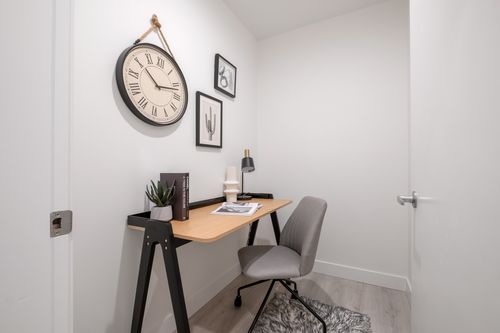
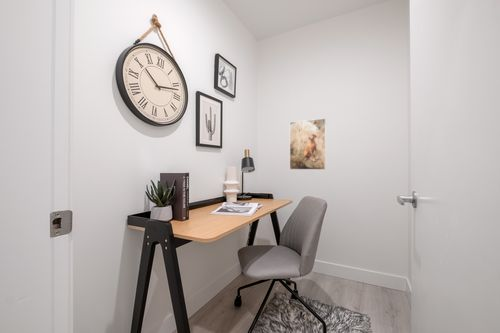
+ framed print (307, 145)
